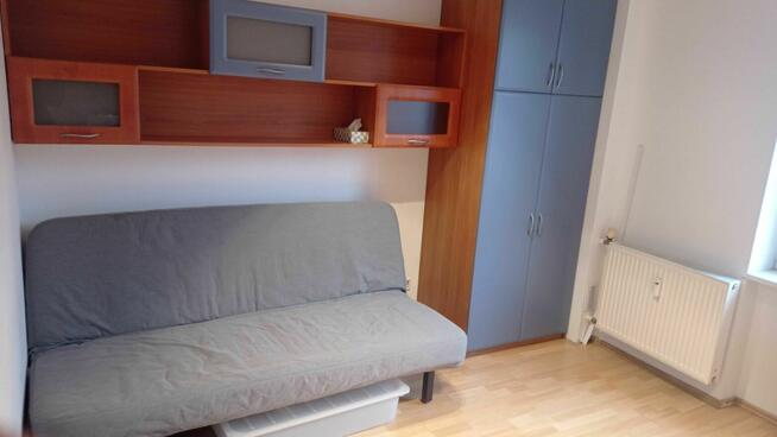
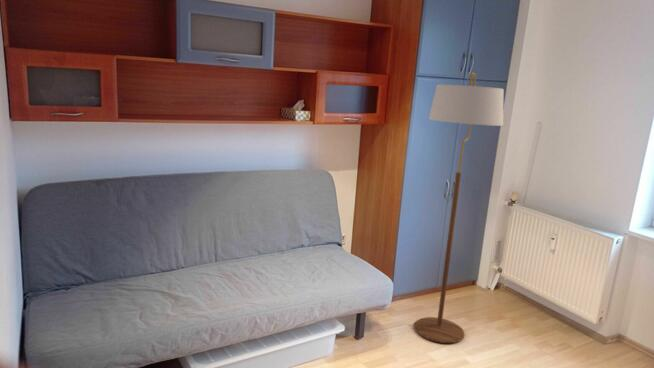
+ floor lamp (455, 206)
